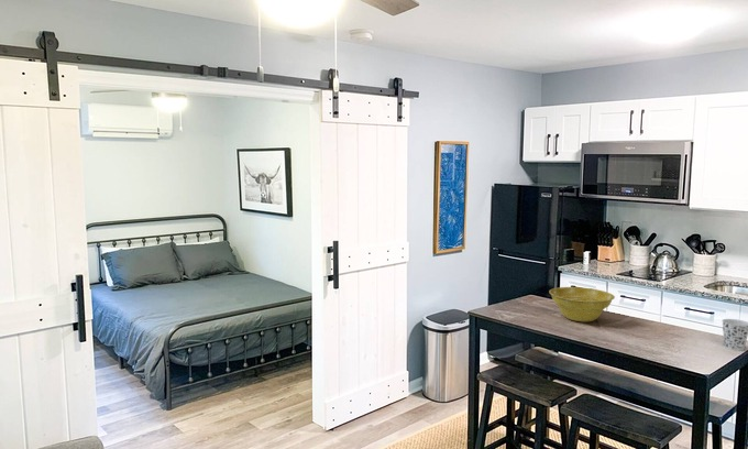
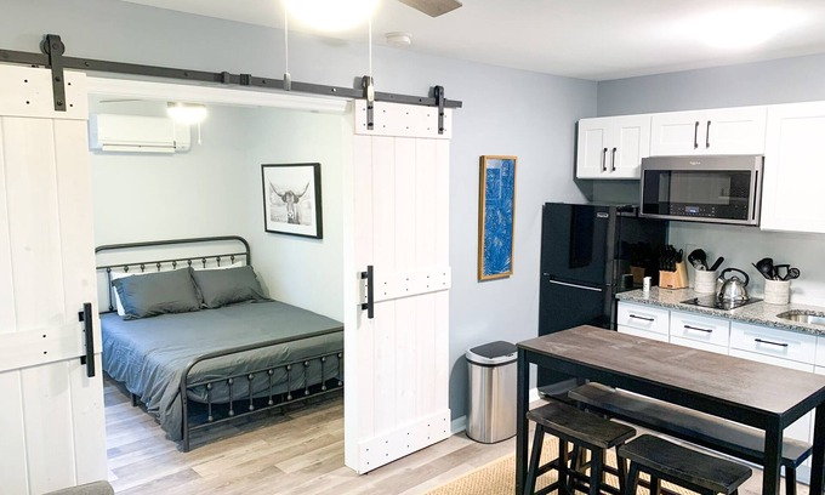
- planter bowl (580, 306)
- cup (735, 335)
